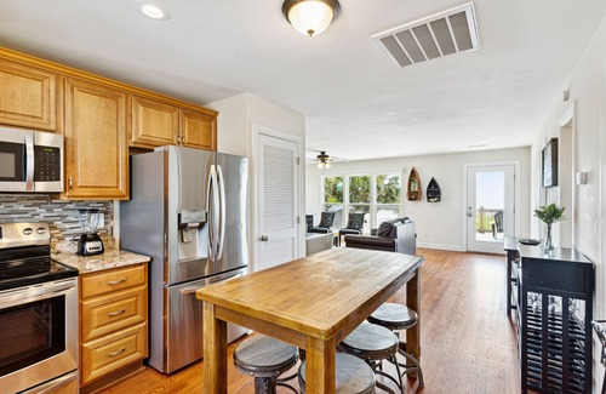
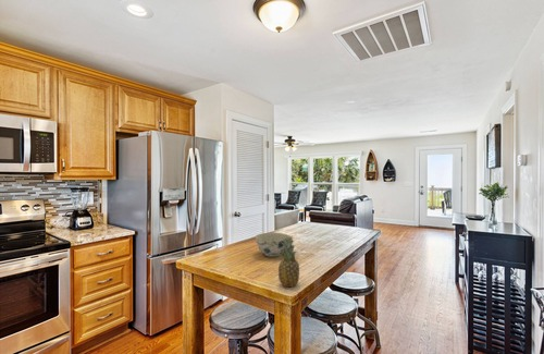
+ fruit (288, 259)
+ bowl (272, 245)
